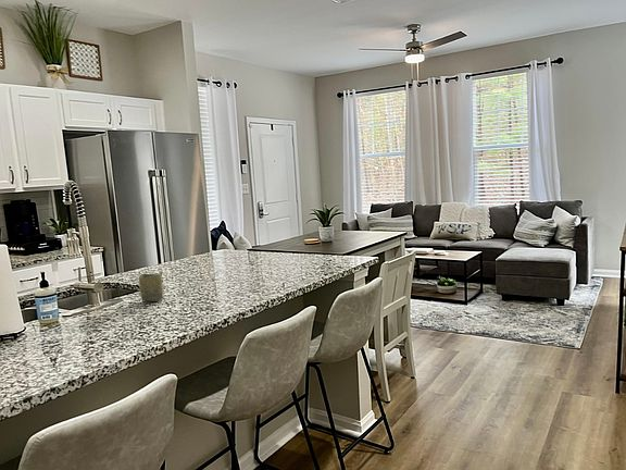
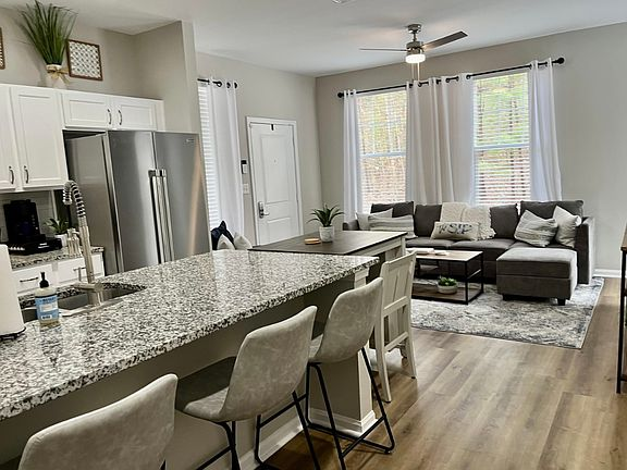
- cup (151, 287)
